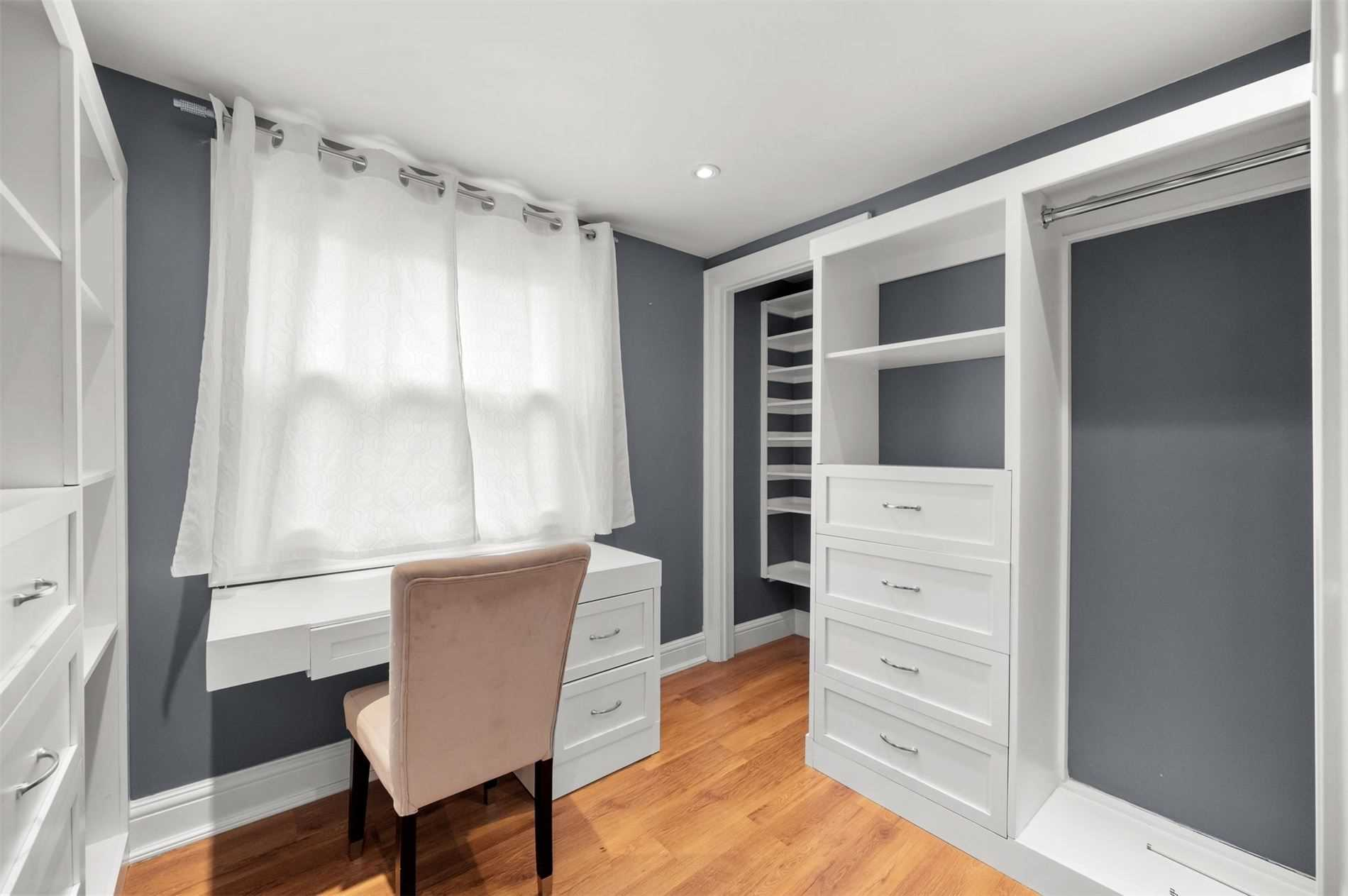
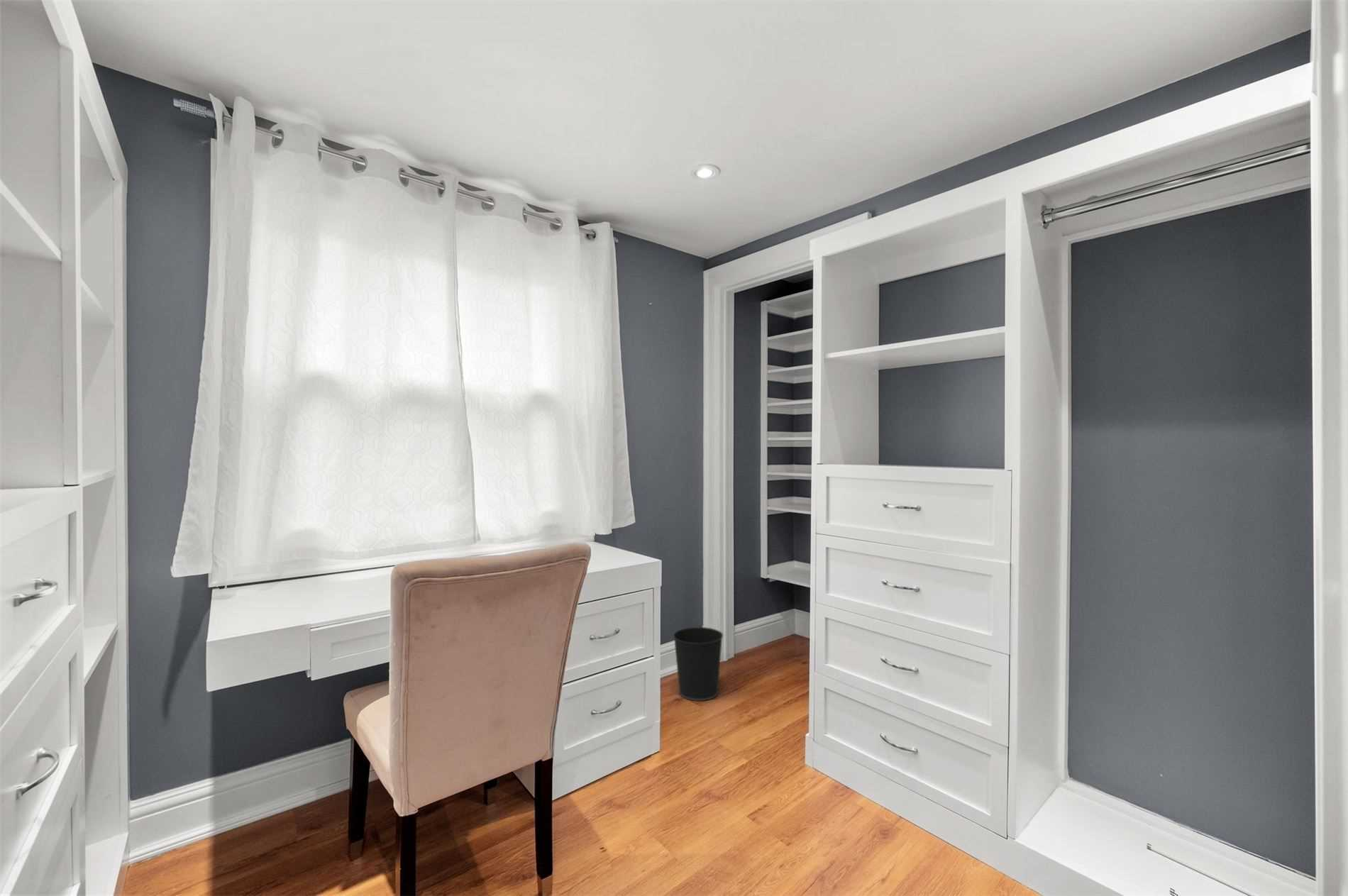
+ wastebasket (698, 663)
